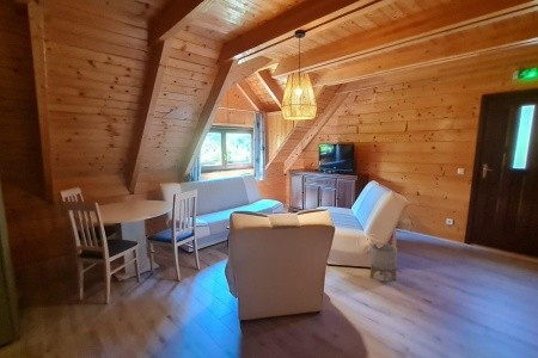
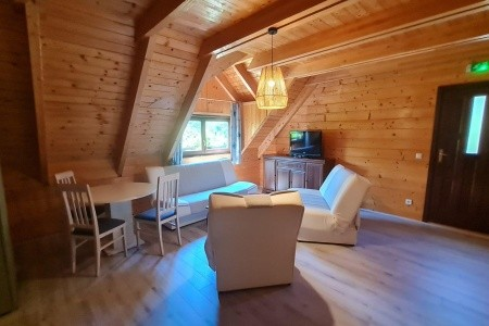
- planter (383, 263)
